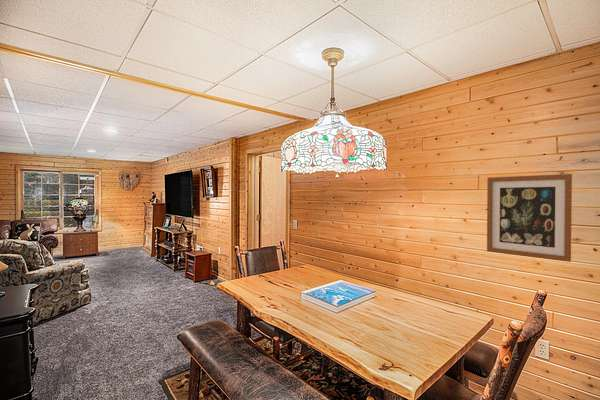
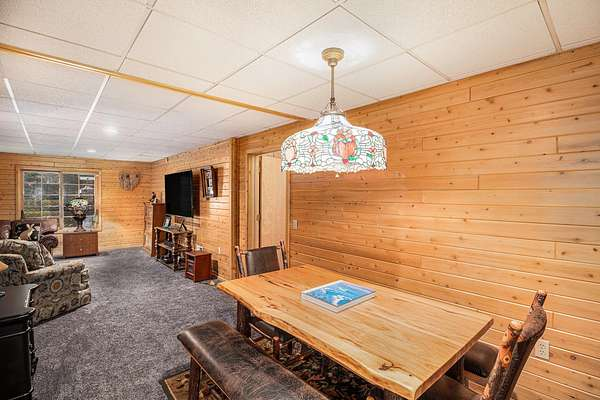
- wall art (525, 216)
